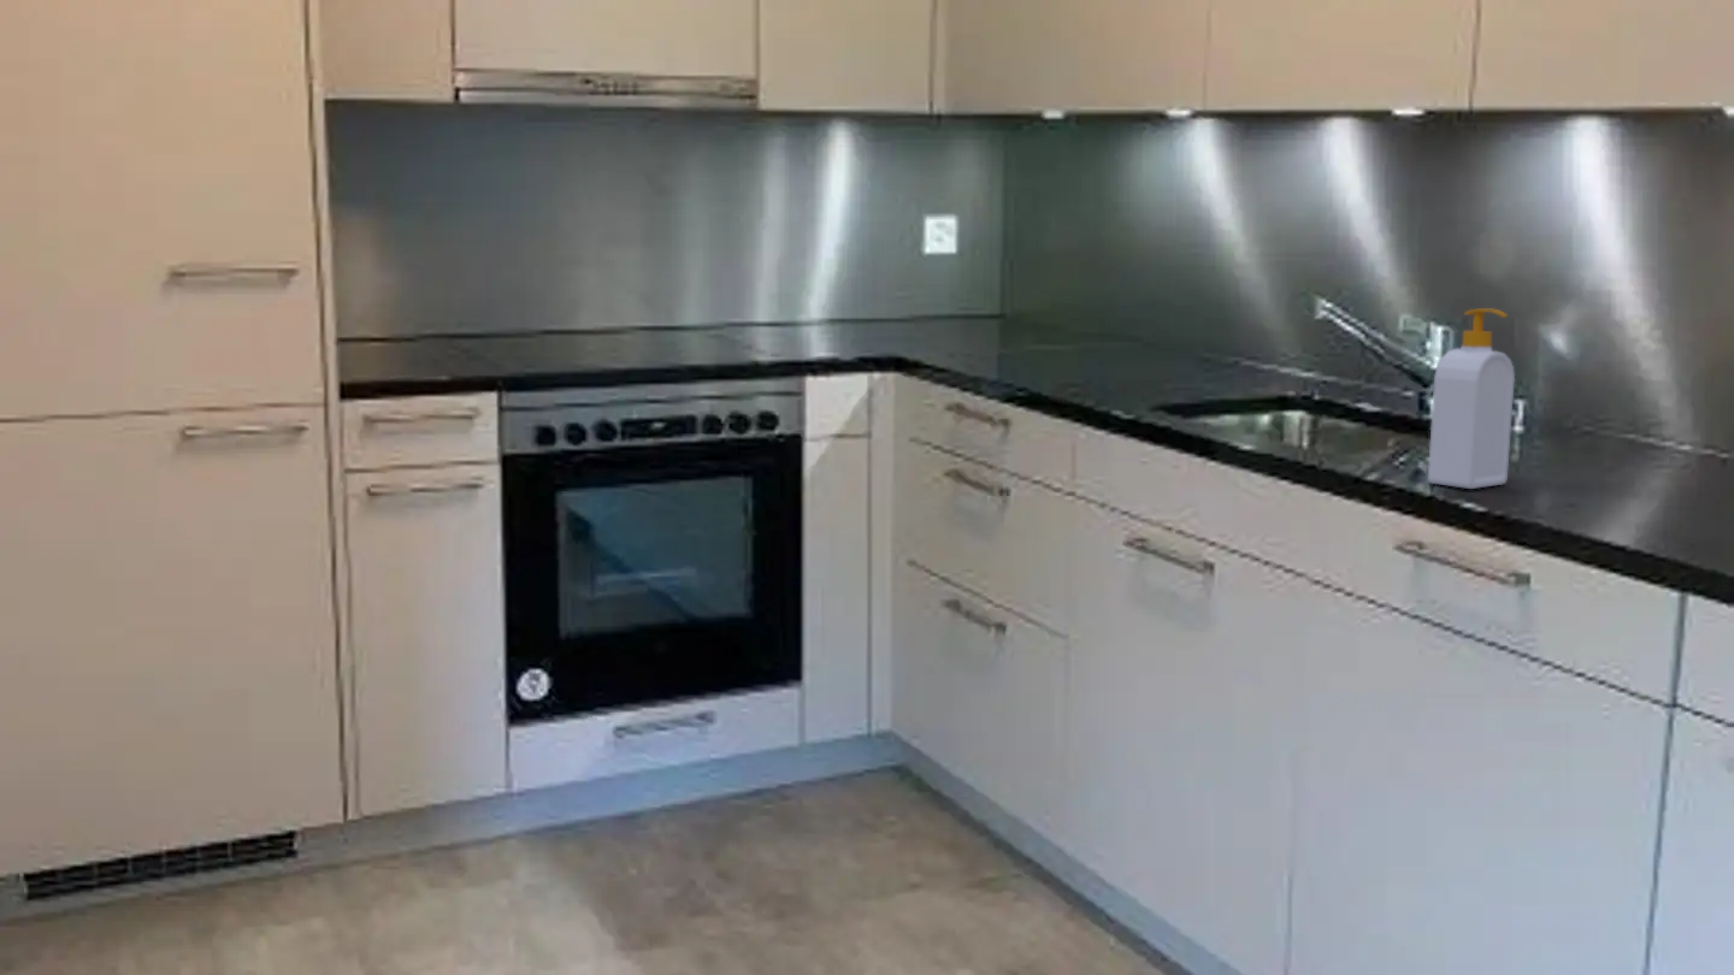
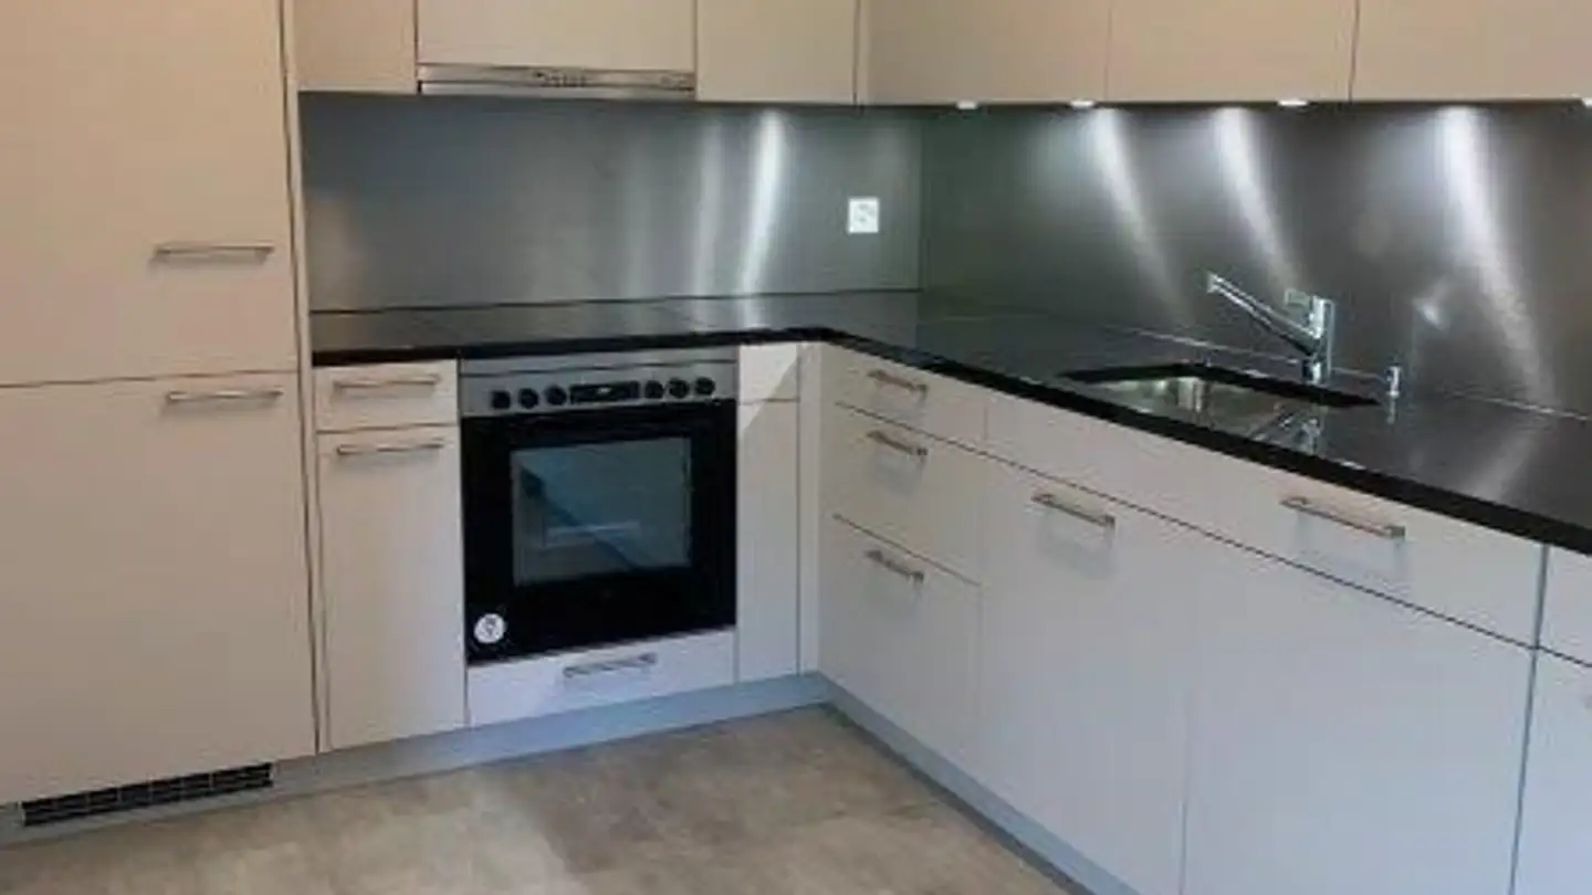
- soap bottle (1475, 396)
